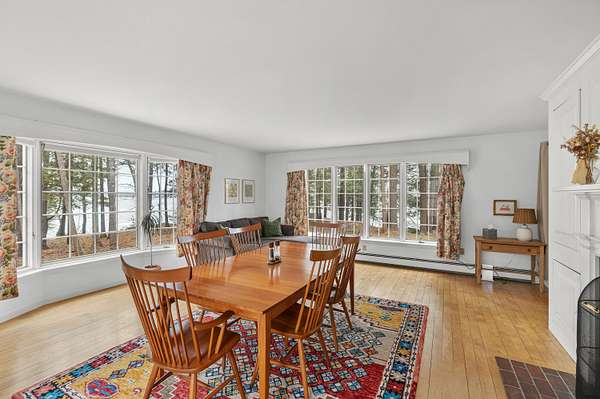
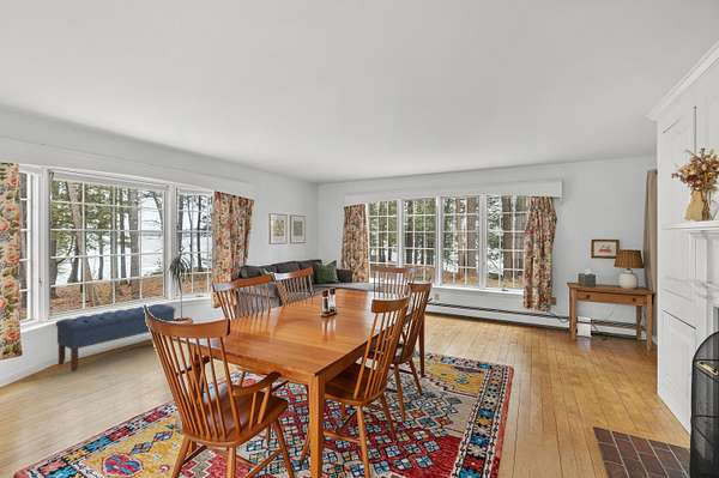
+ bench (120, 332)
